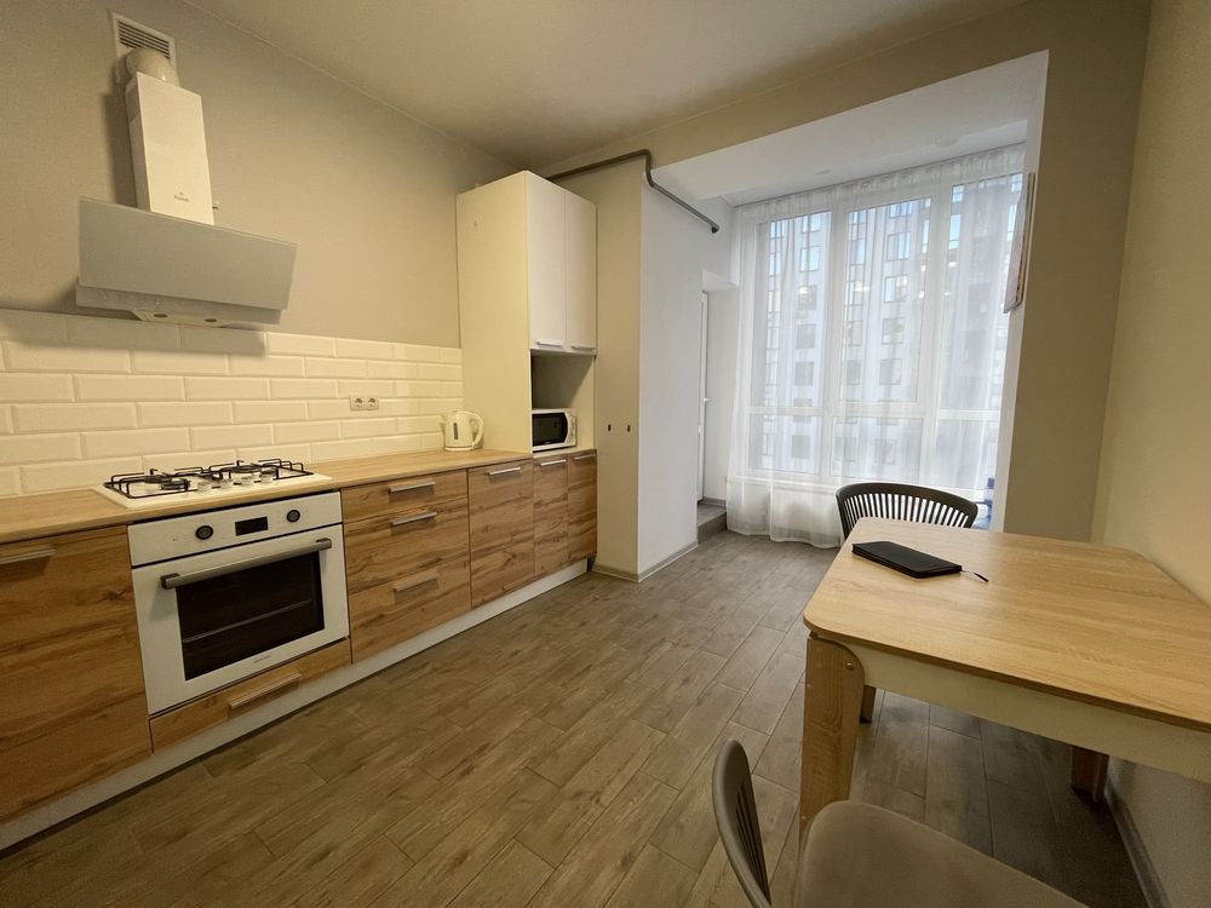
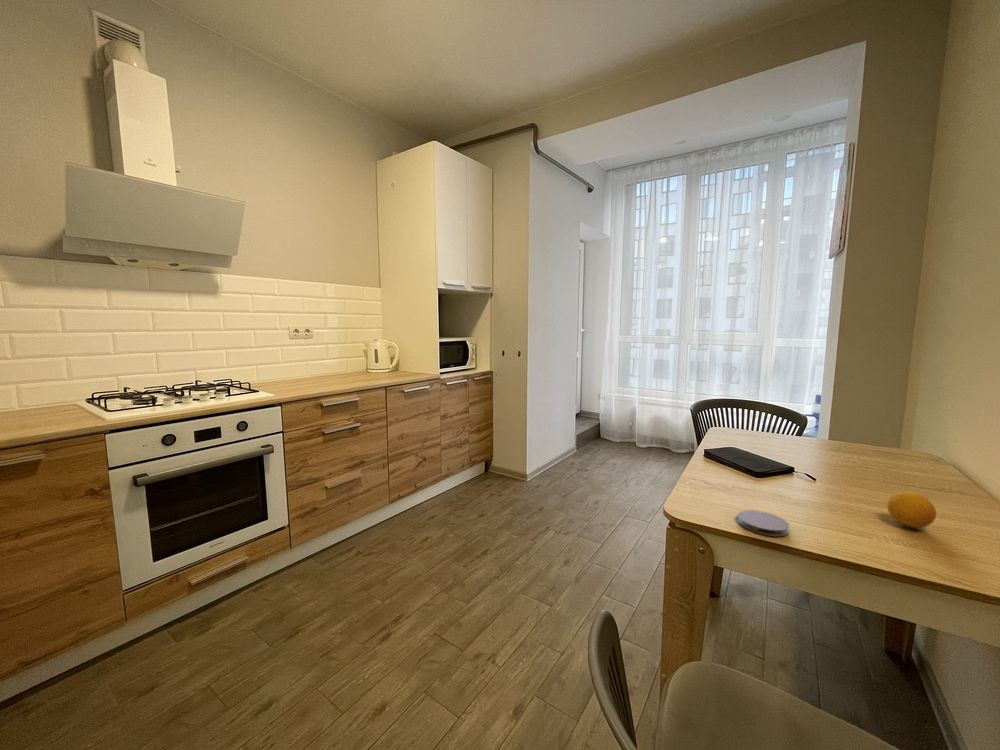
+ coaster (762, 522)
+ fruit (910, 509)
